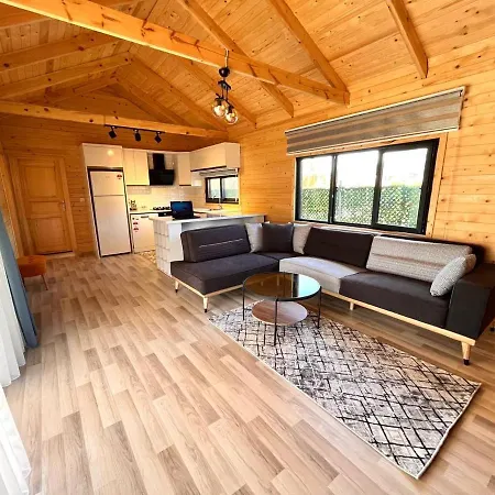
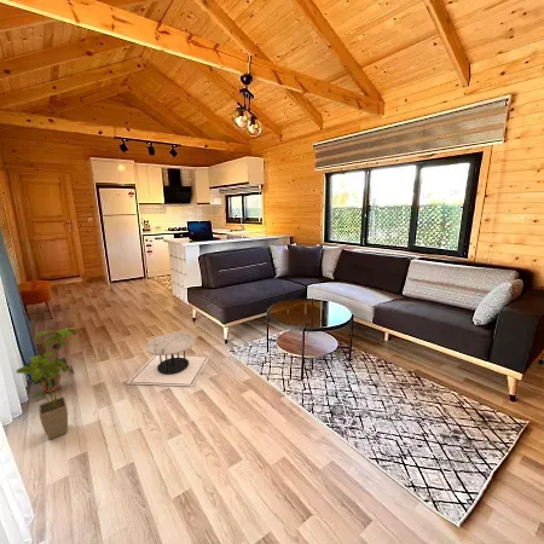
+ side table (172, 354)
+ house plant (56, 380)
+ potted plant (52, 361)
